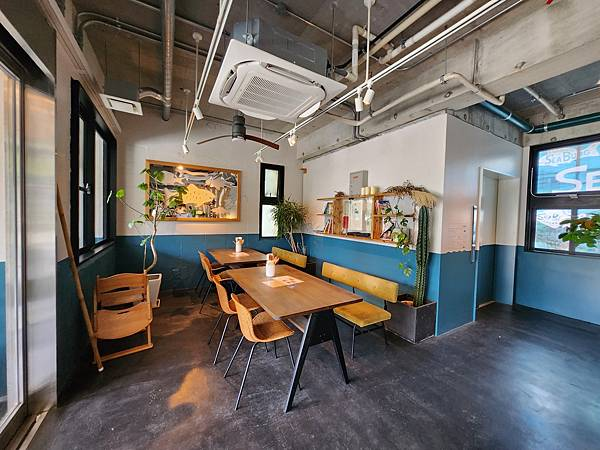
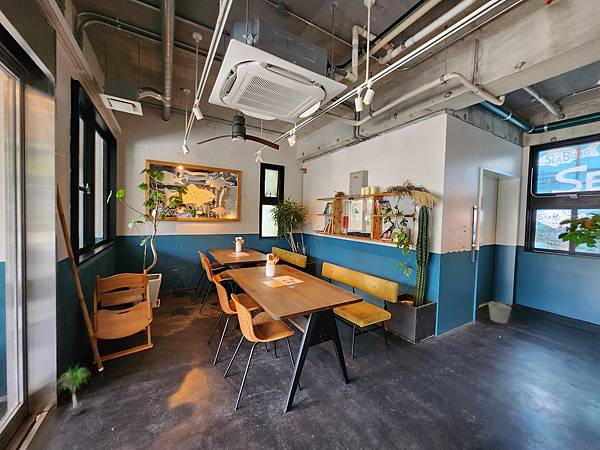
+ potted plant (74, 389)
+ bucket (499, 311)
